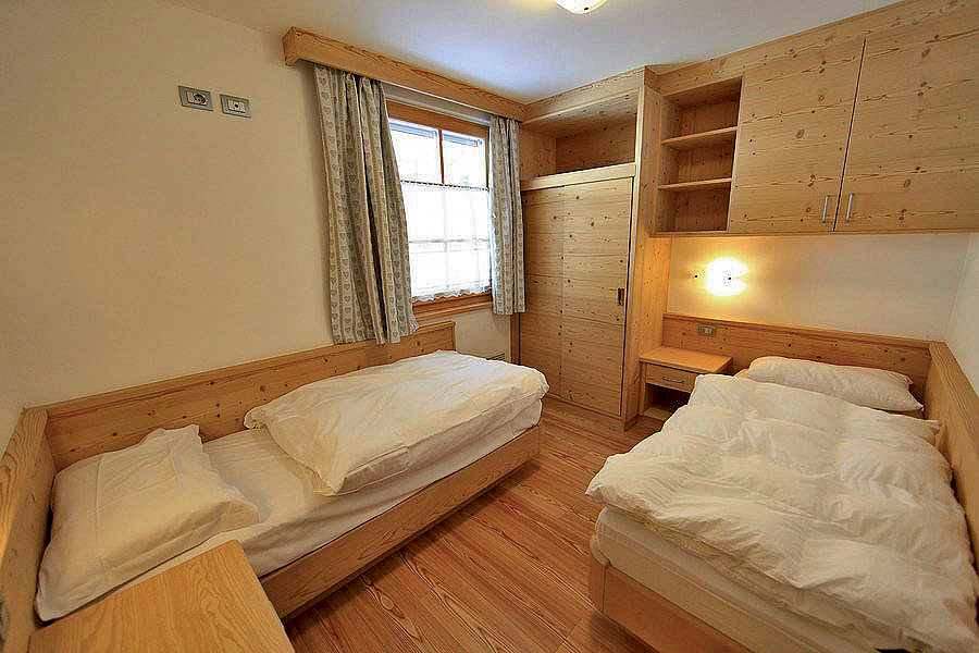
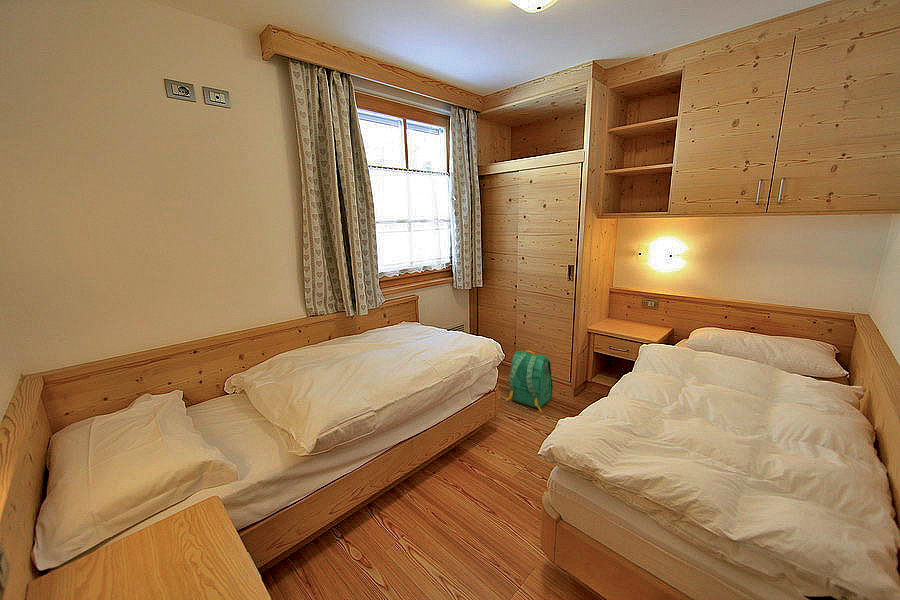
+ backpack (530, 375)
